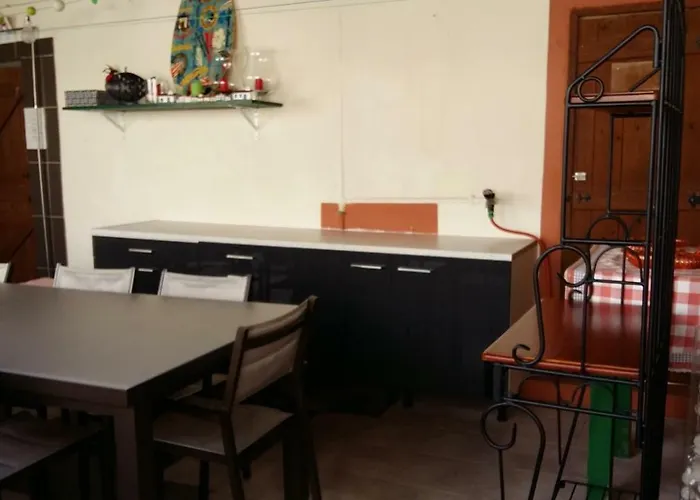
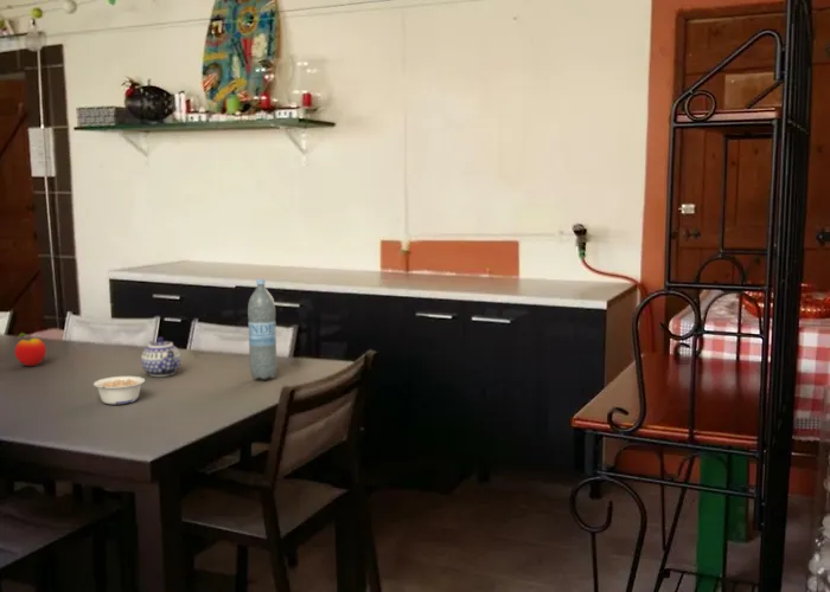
+ teapot (160, 355)
+ apple (30, 349)
+ legume (119, 388)
+ water bottle (262, 329)
